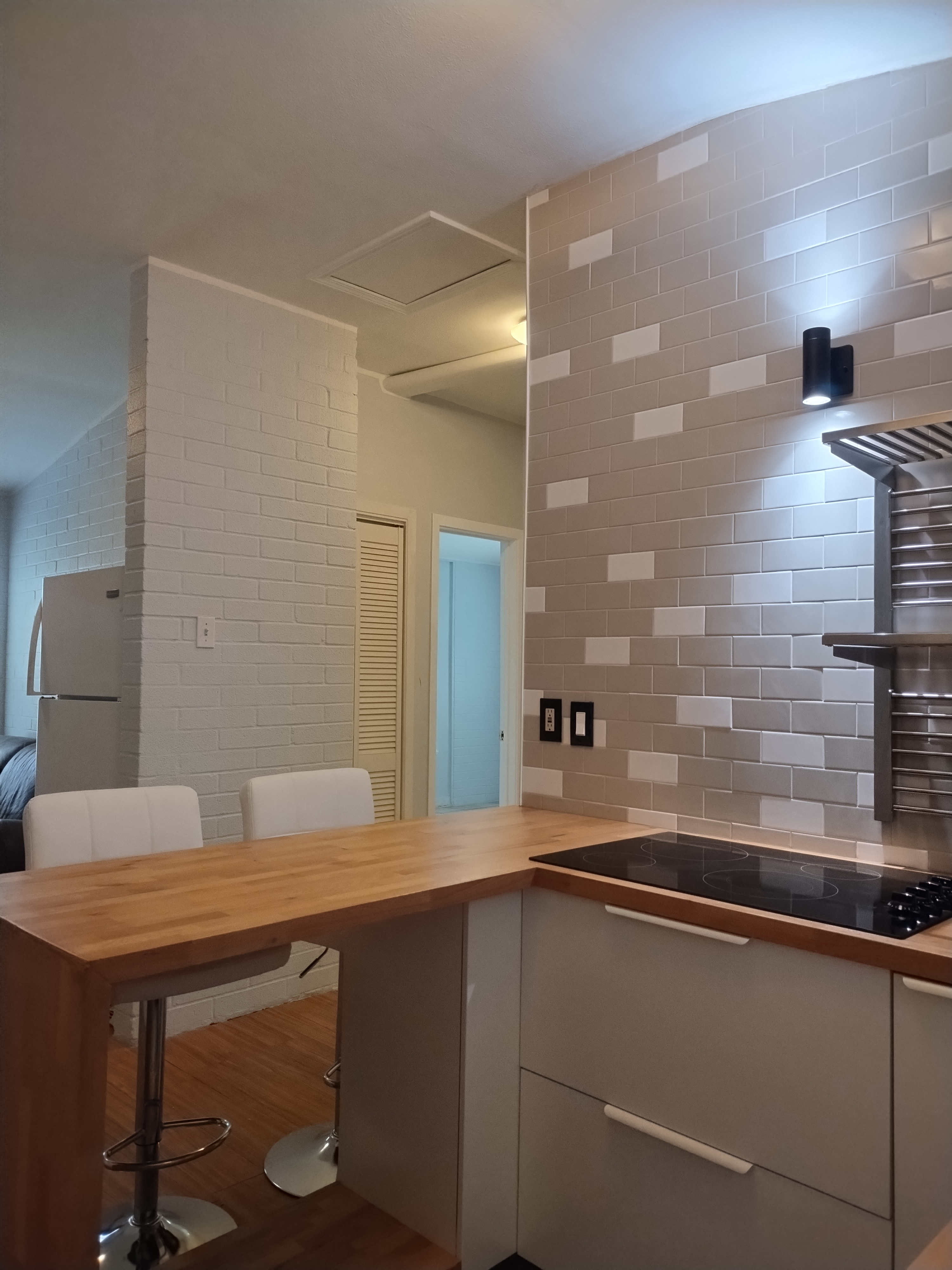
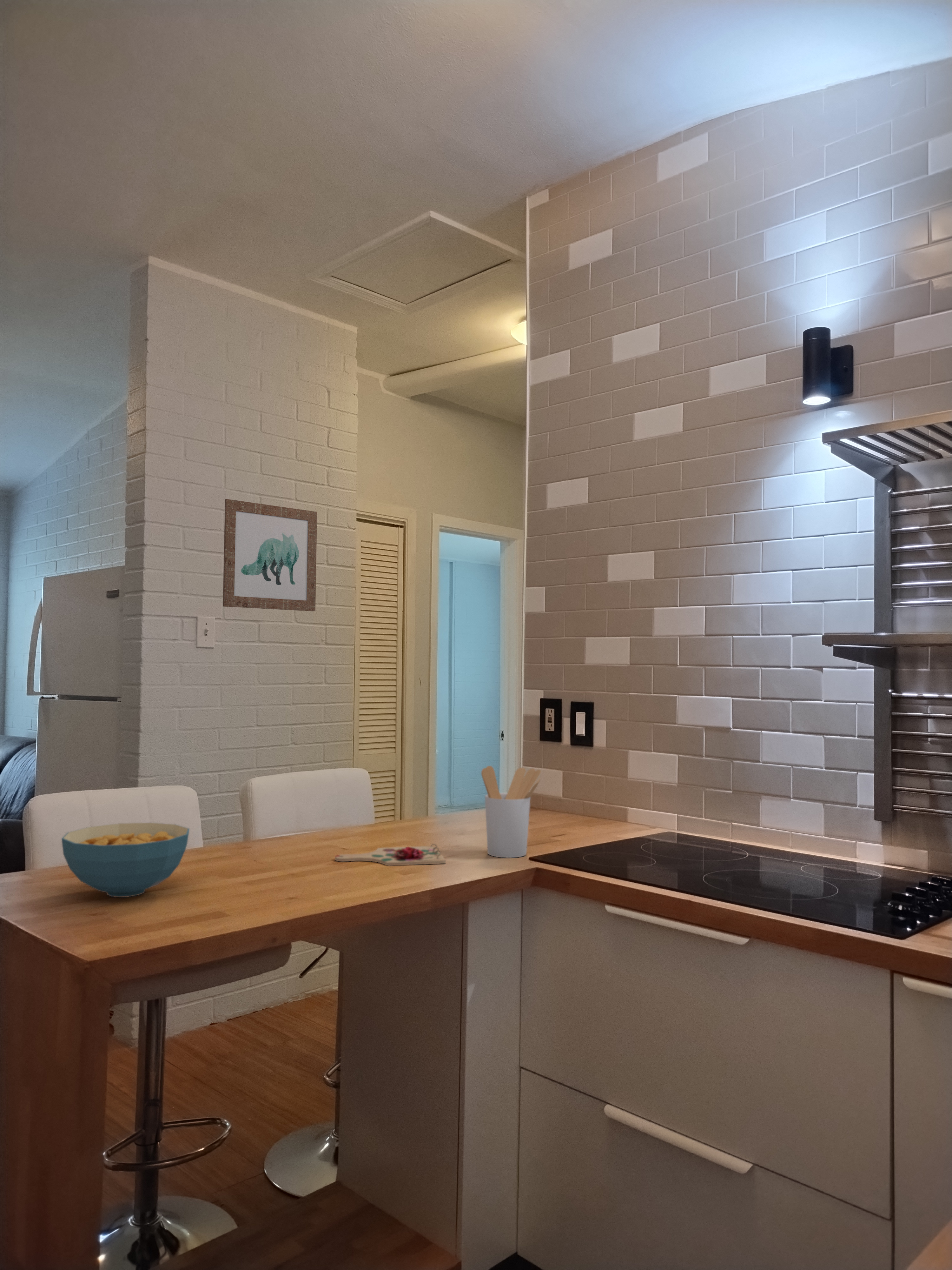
+ utensil holder (514, 809)
+ wall art (272, 557)
+ cutting board (388, 852)
+ cereal bowl (127, 863)
